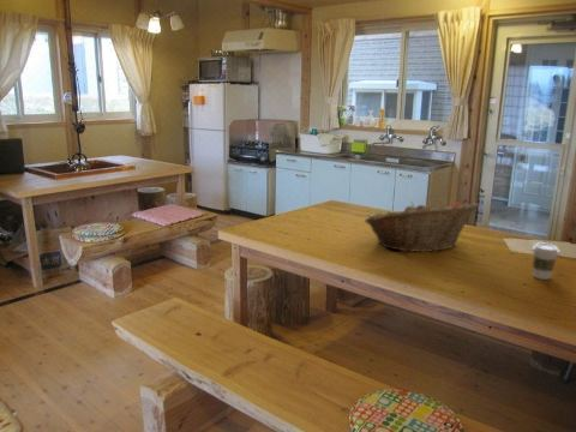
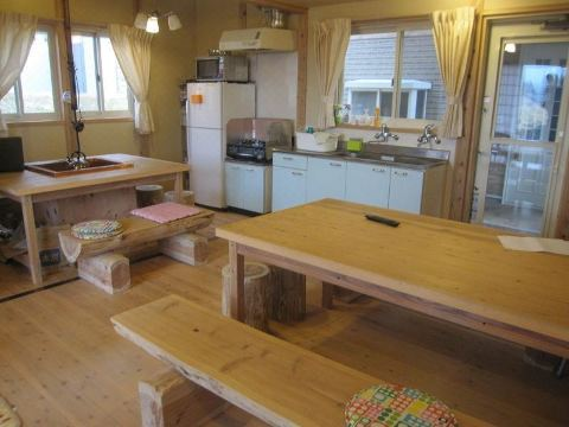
- fruit basket (421, 221)
- coffee cup (544, 260)
